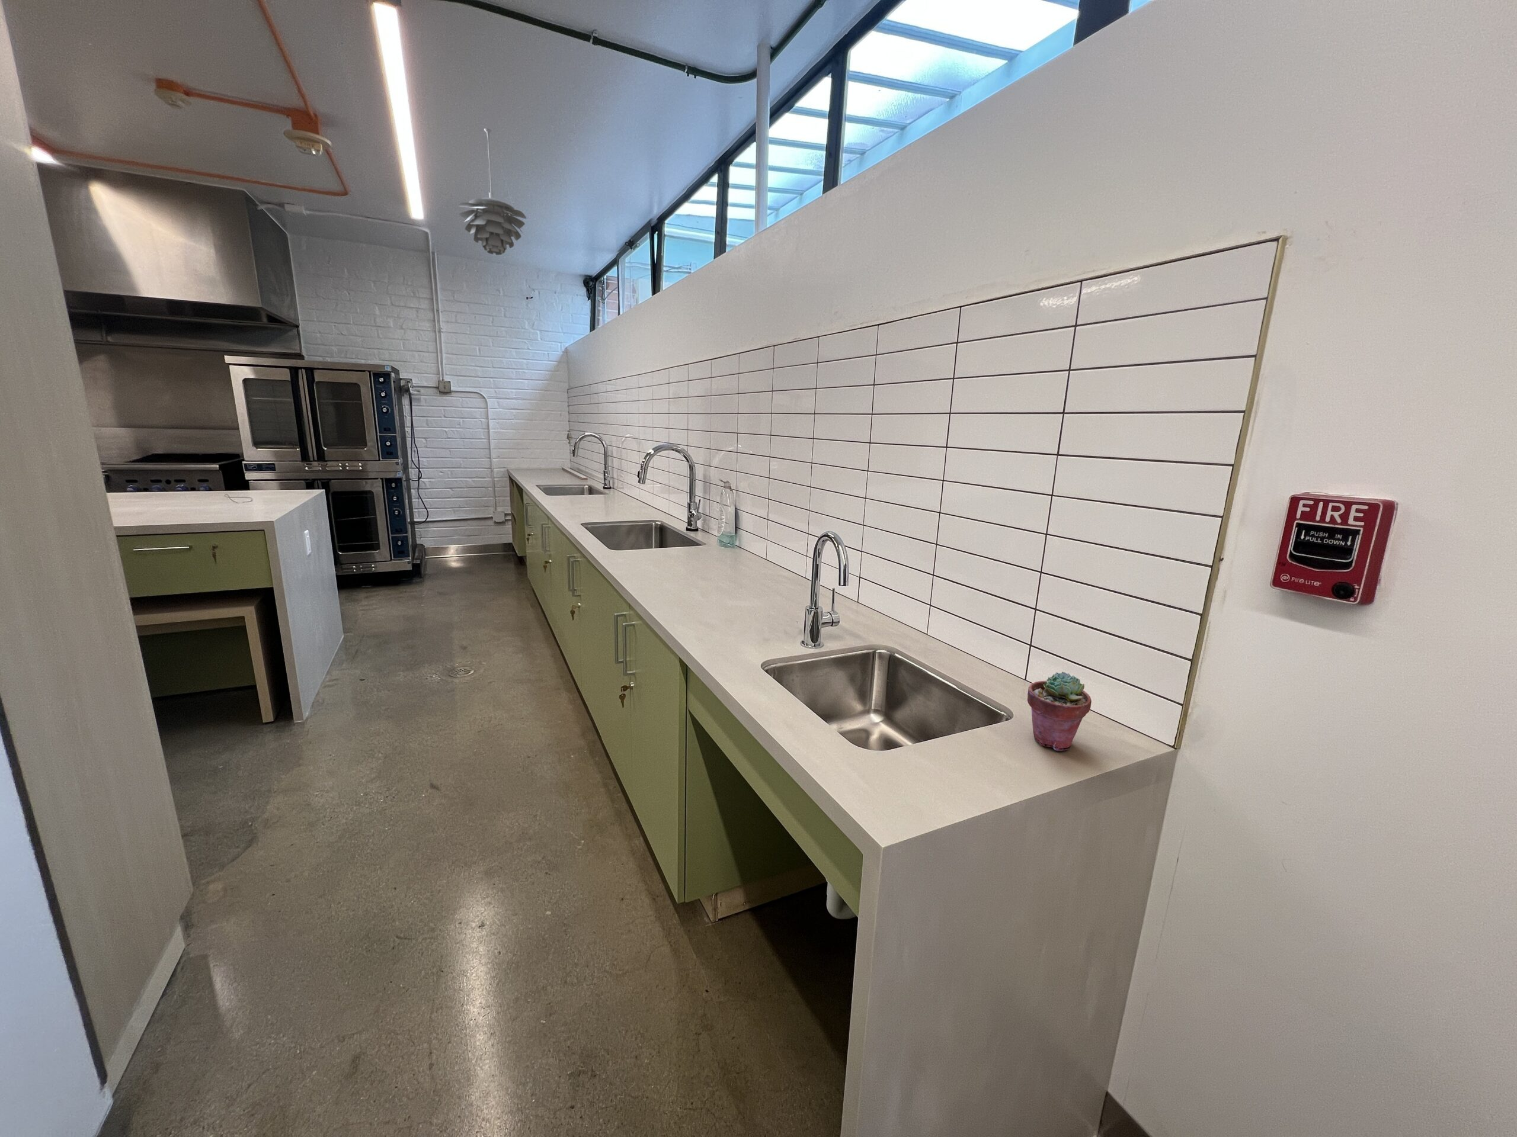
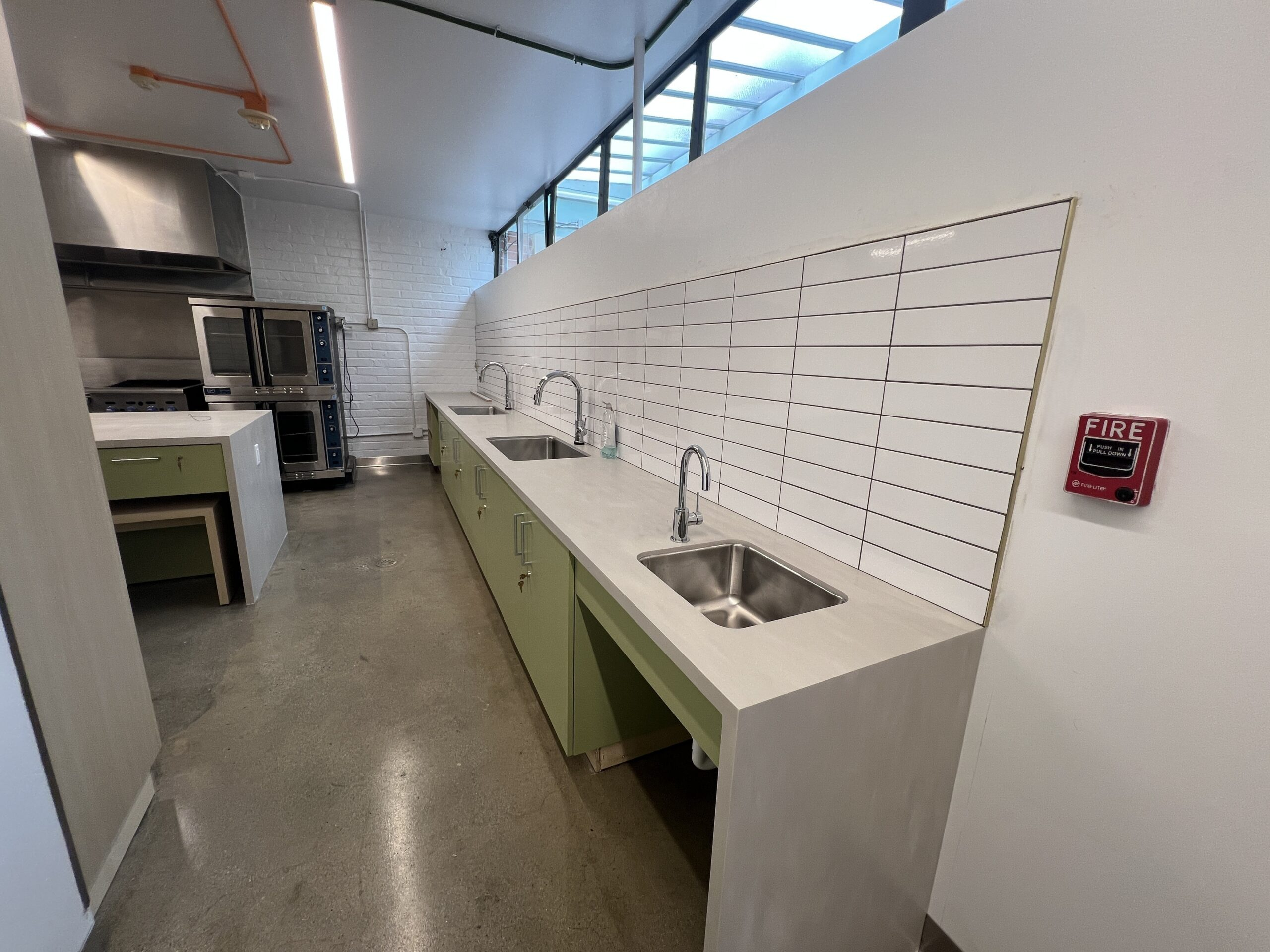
- potted succulent (1057, 707)
- pendant light (492, 192)
